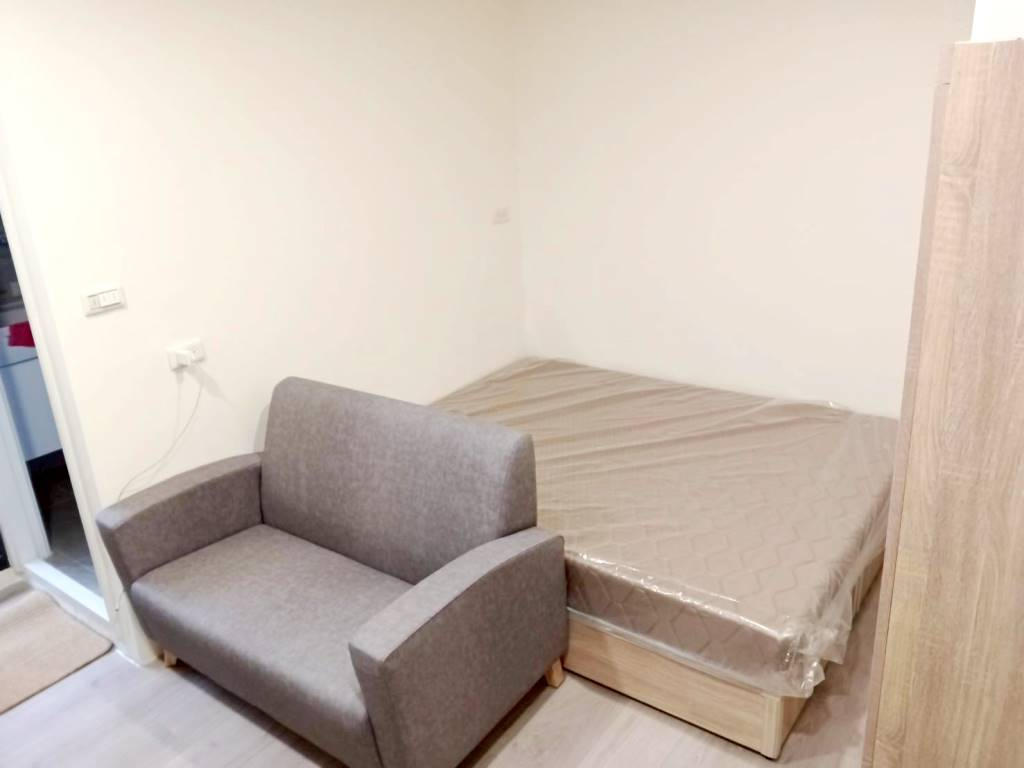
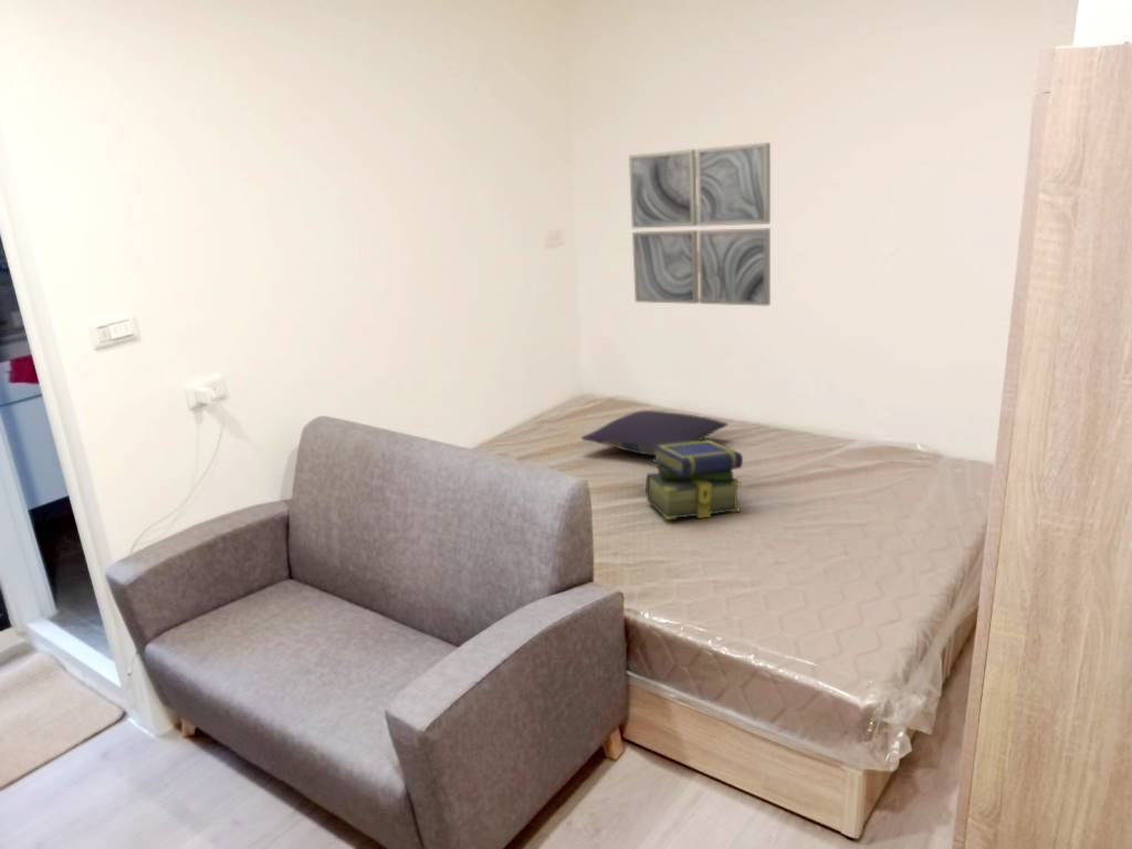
+ pillow (654, 431)
+ stack of books (693, 475)
+ wall art (696, 230)
